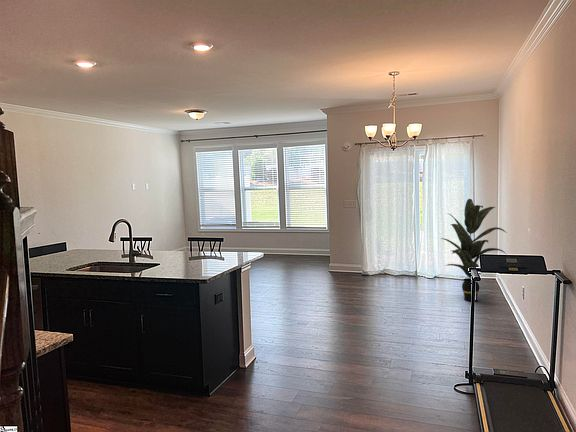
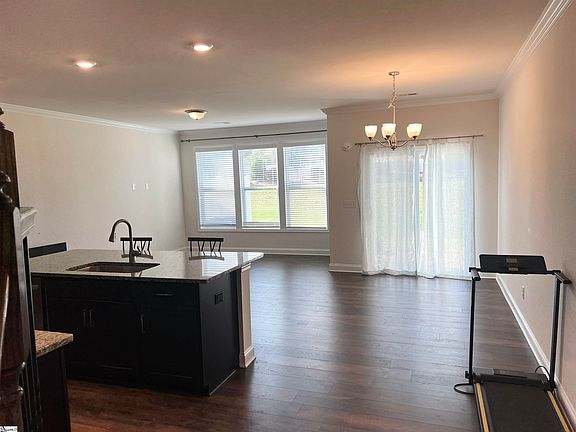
- indoor plant (472, 249)
